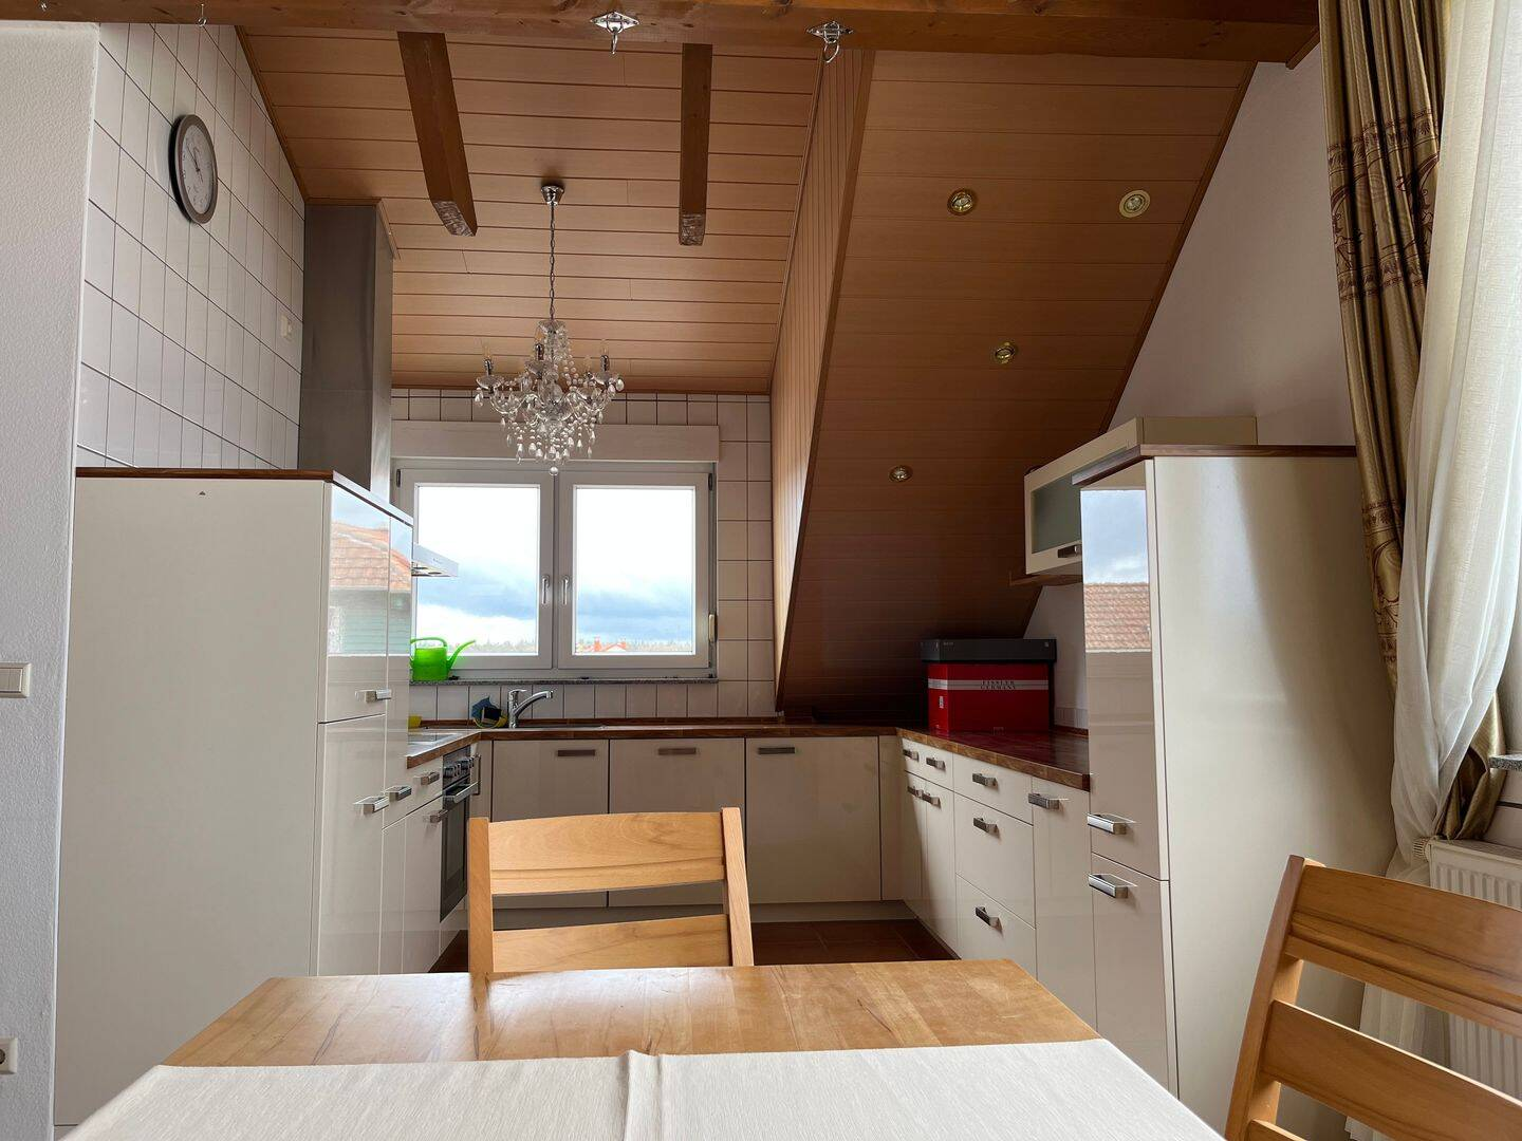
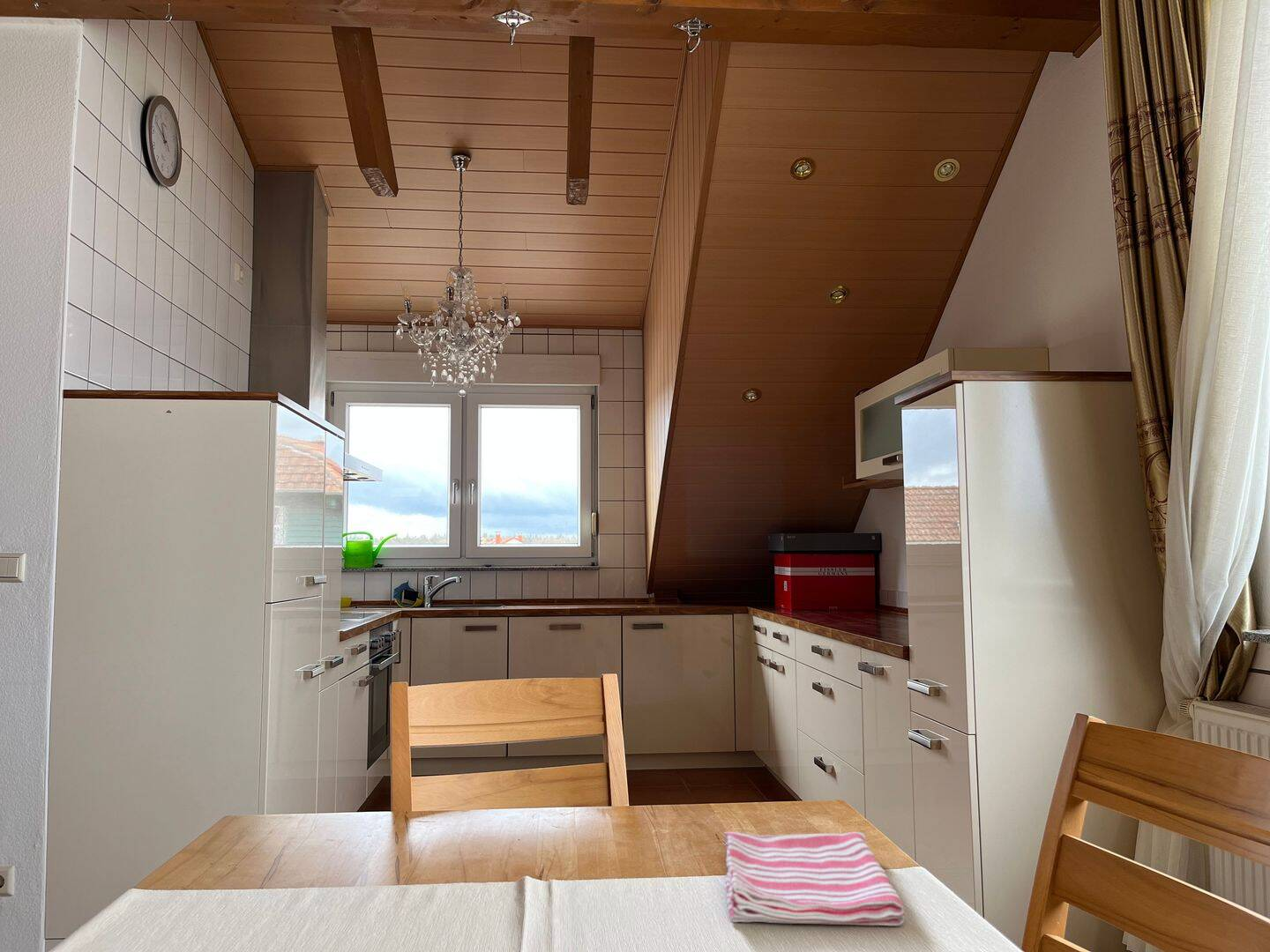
+ dish towel (804, 867)
